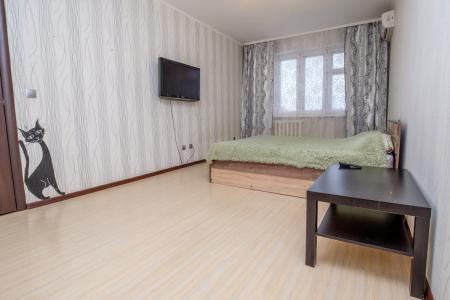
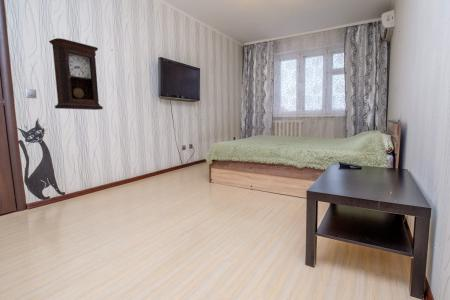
+ pendulum clock (78, 77)
